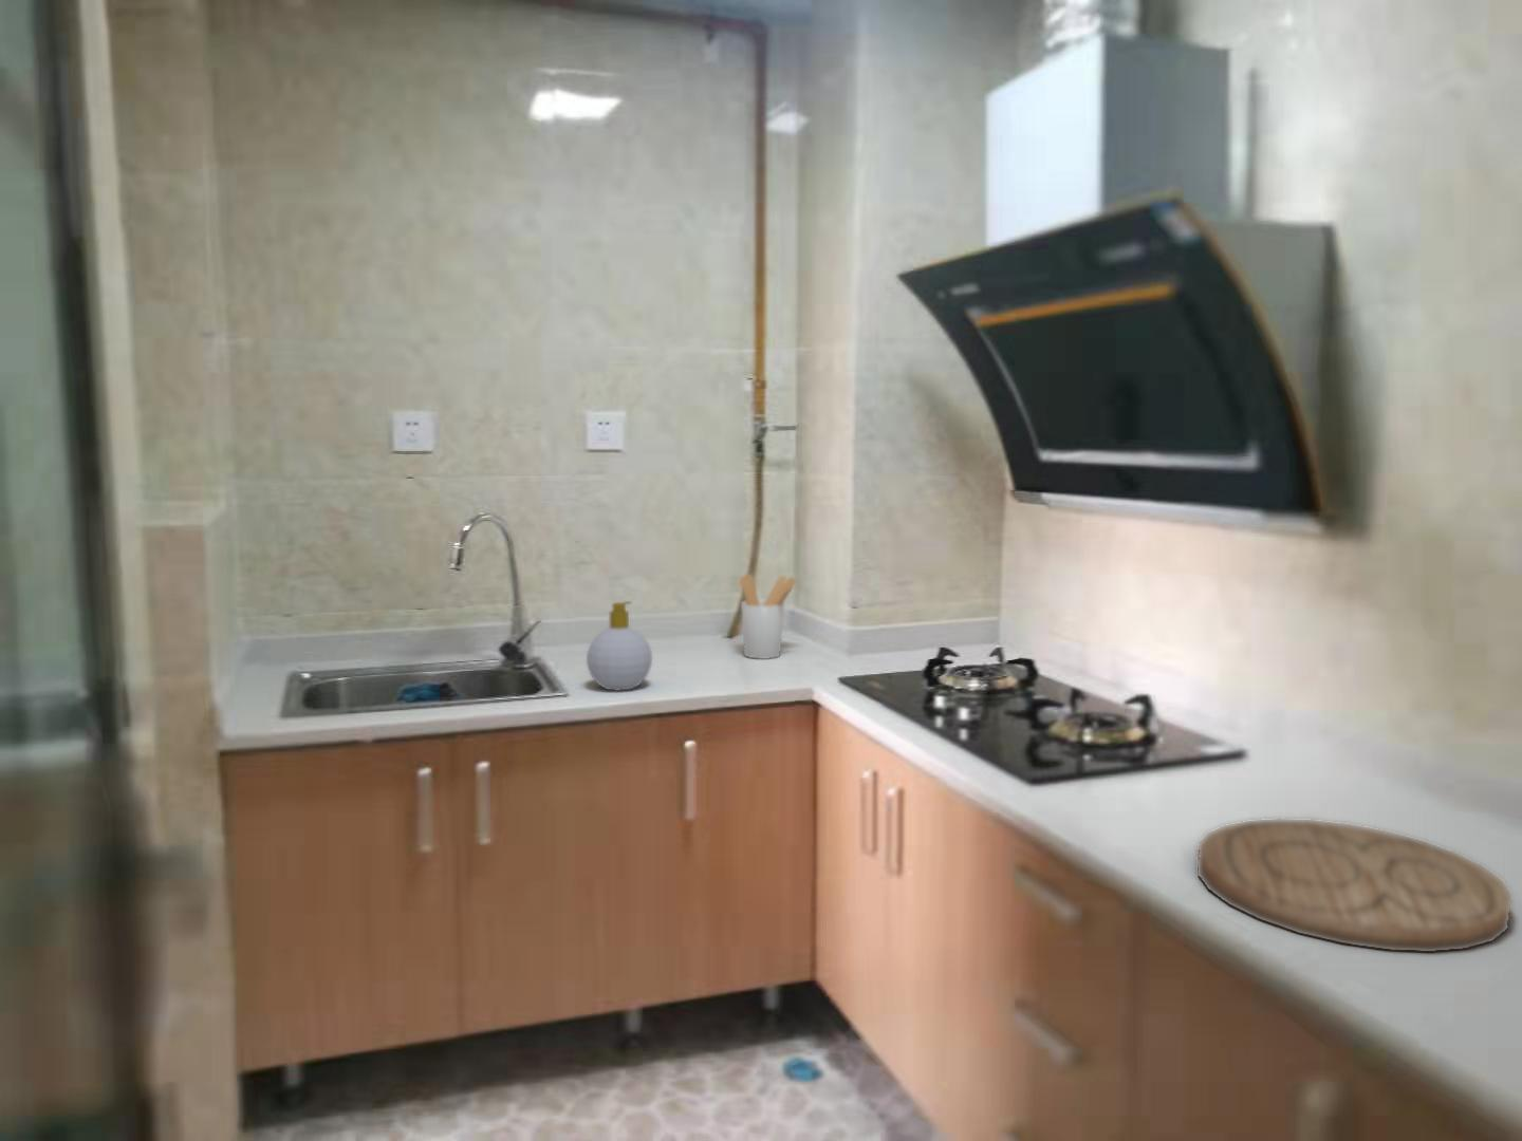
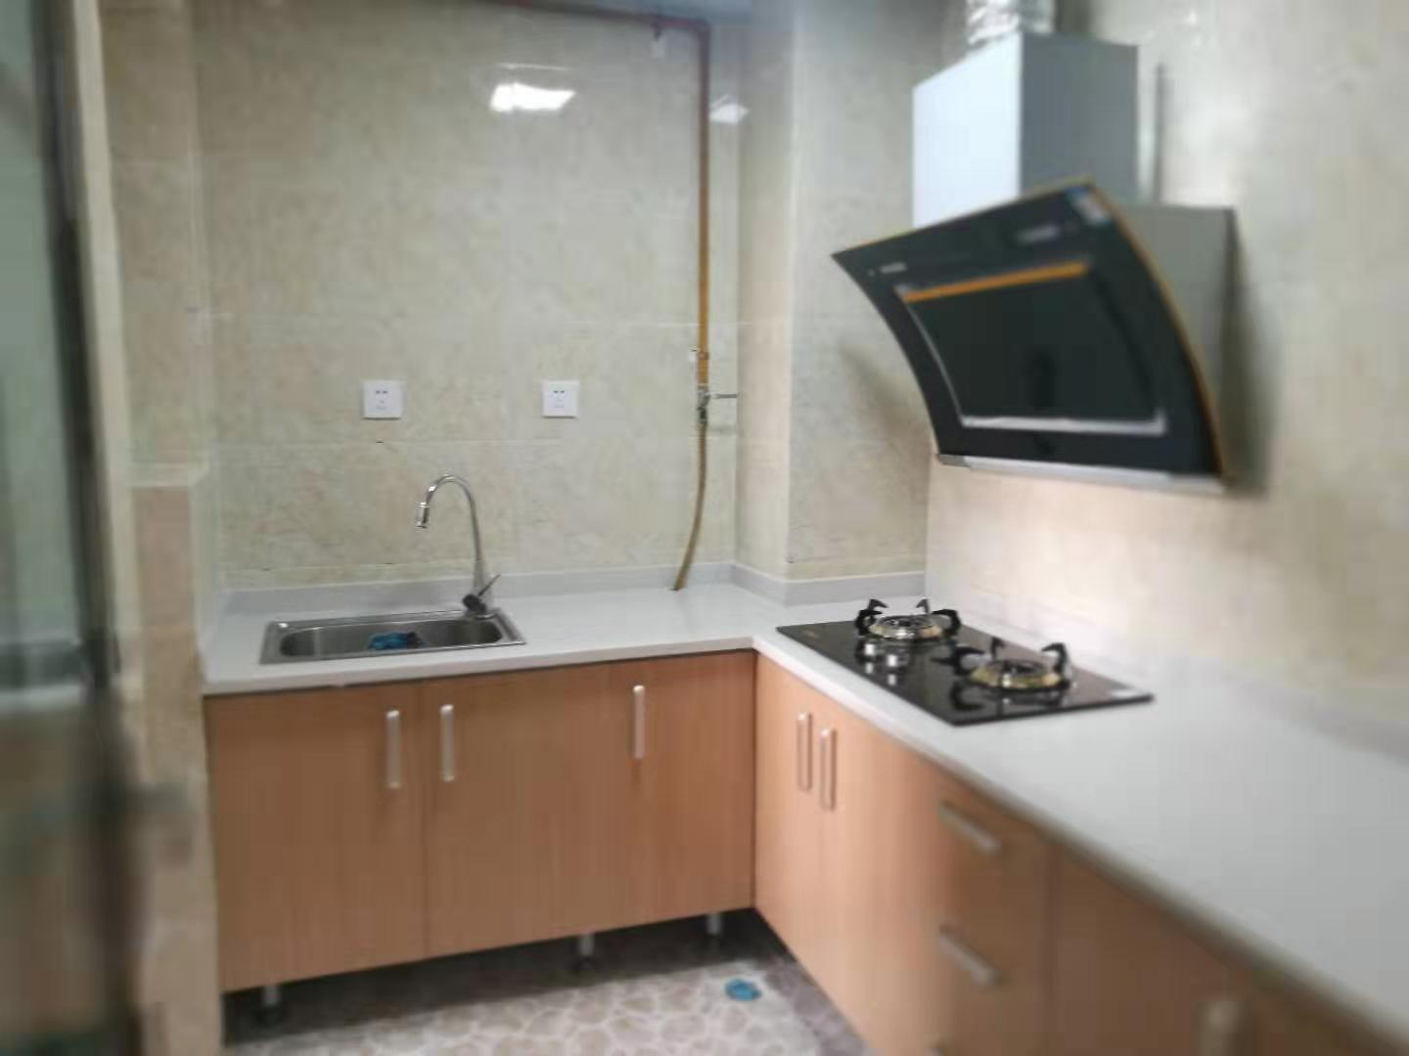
- cutting board (1346, 877)
- soap bottle (620, 645)
- utensil holder (769, 614)
